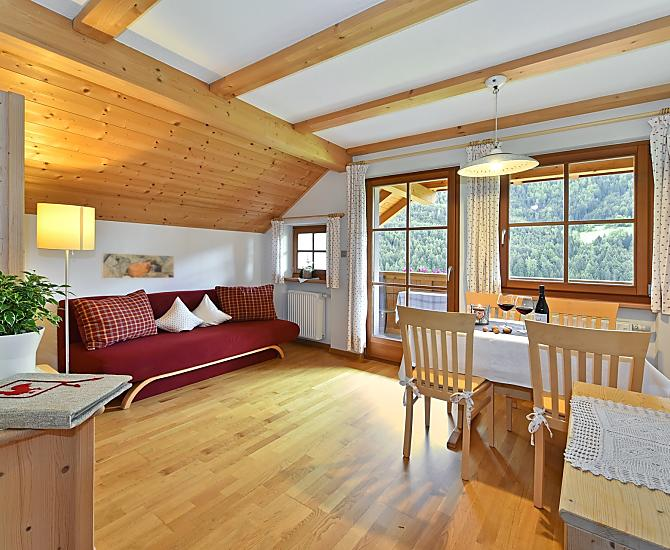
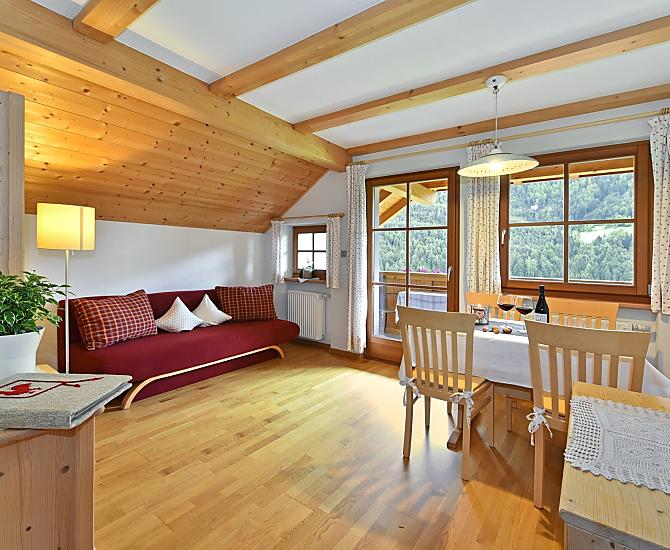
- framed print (140, 266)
